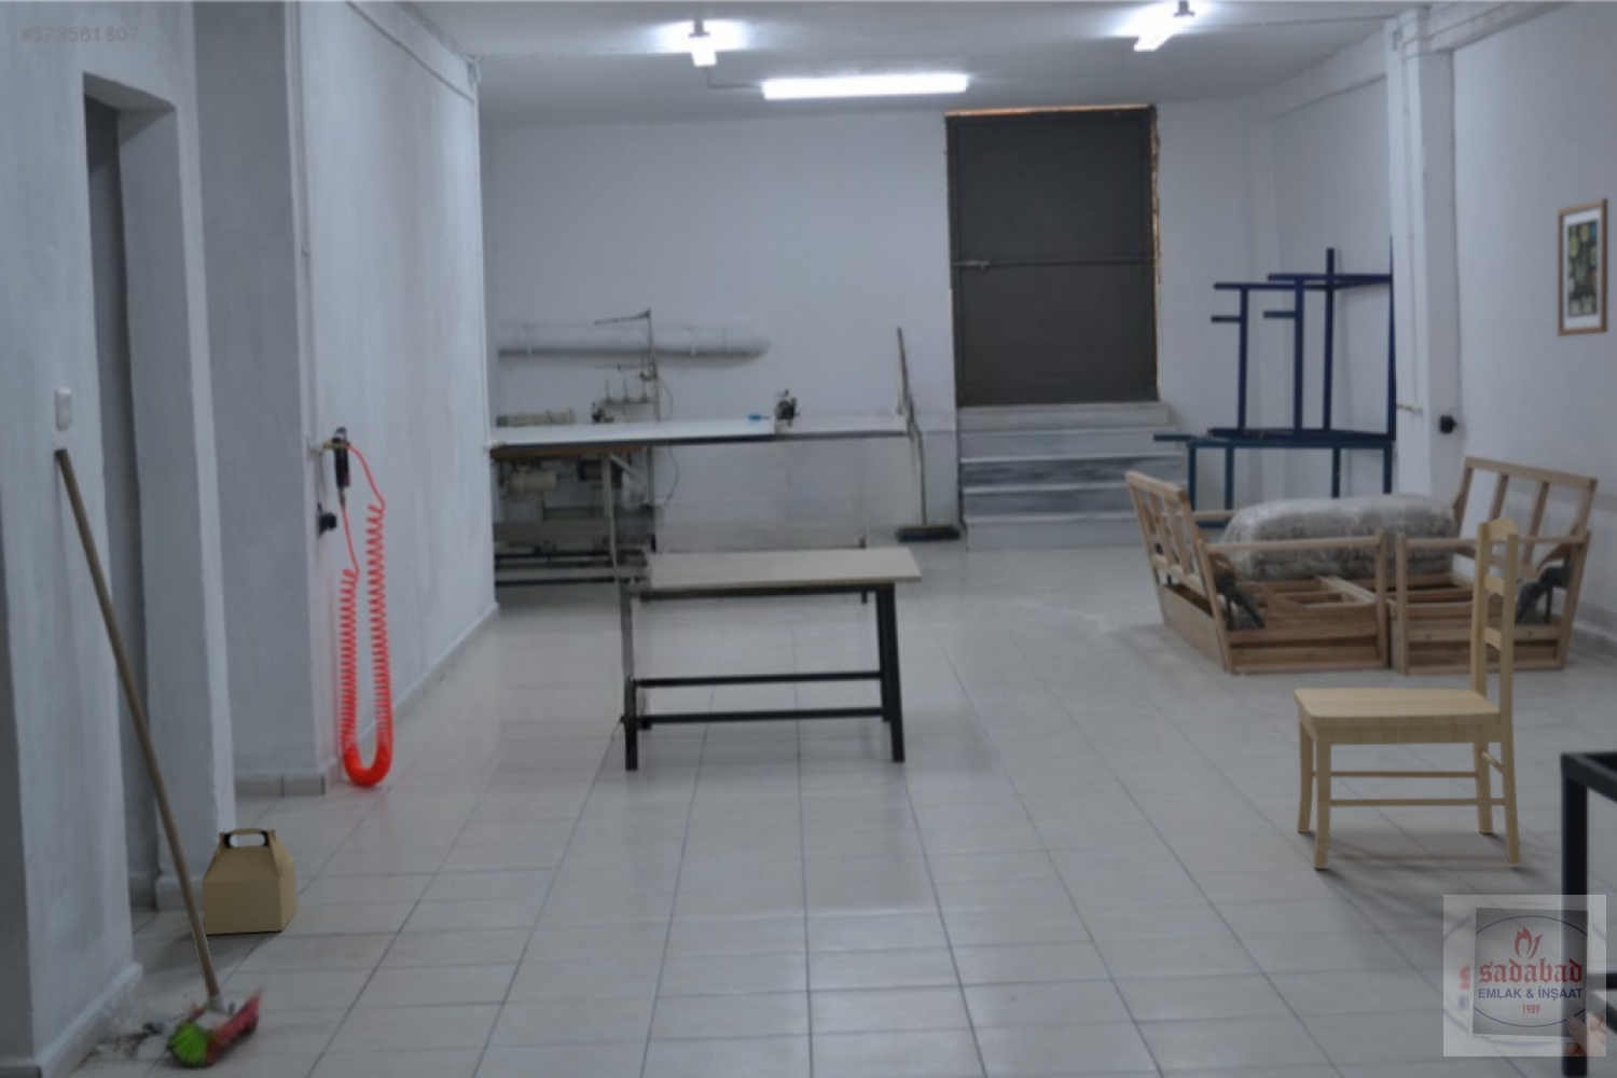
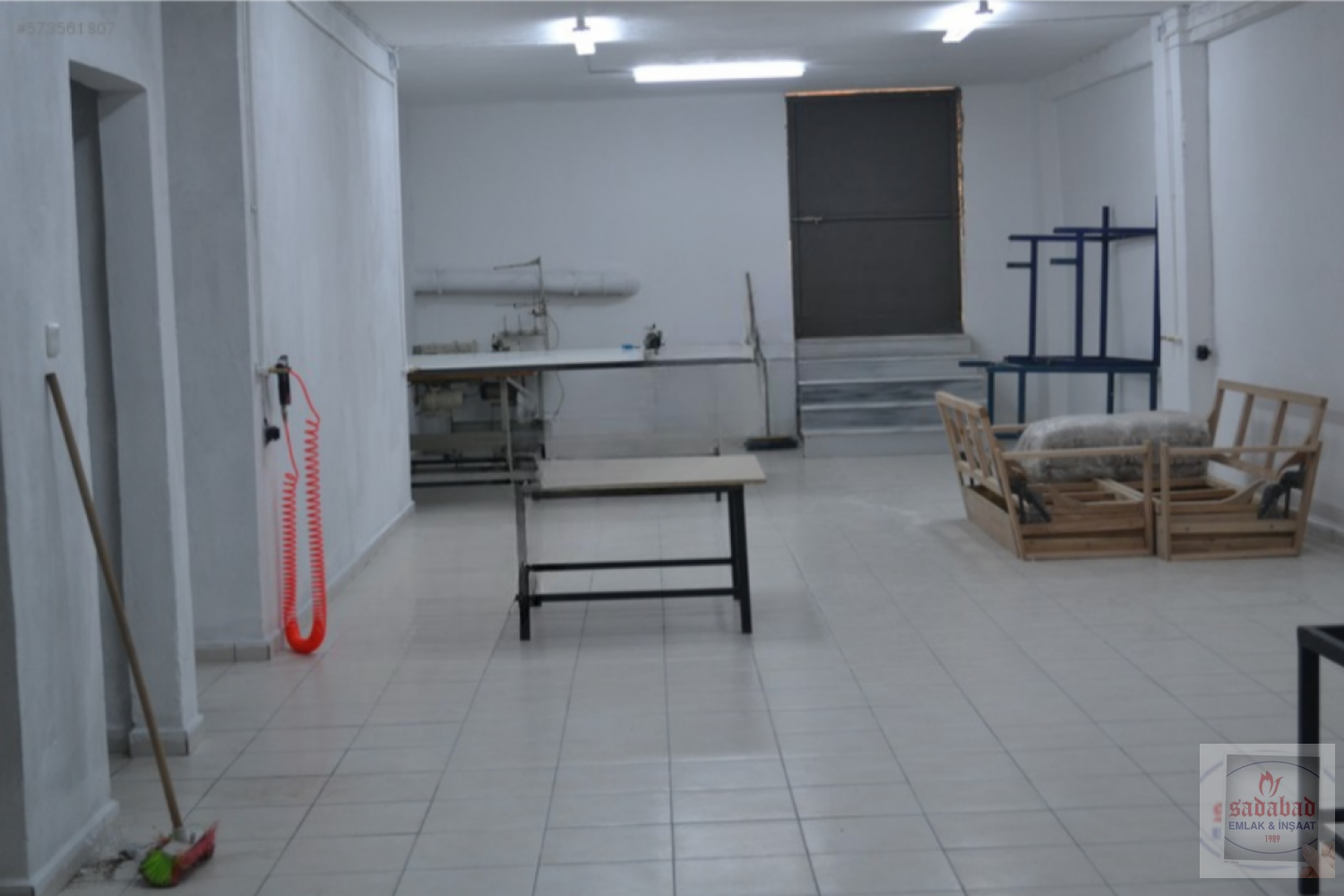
- wall art (1581, 268)
- cardboard box (249, 873)
- chair (1404, 689)
